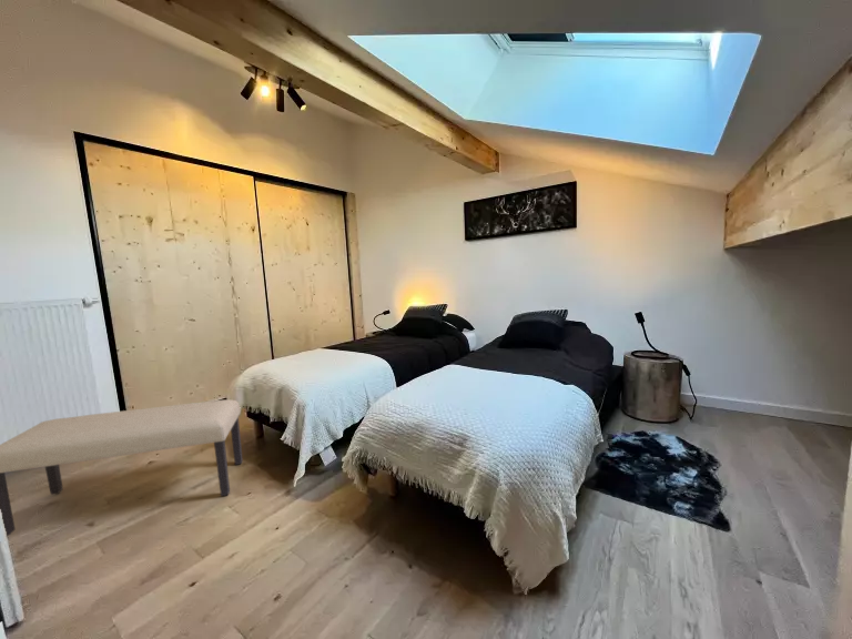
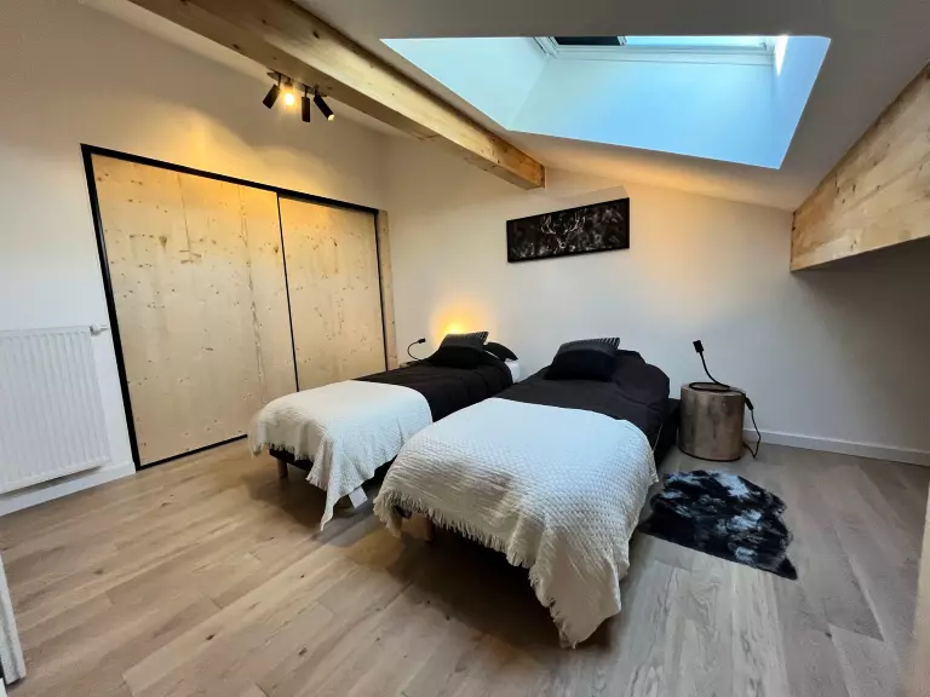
- bench (134, 453)
